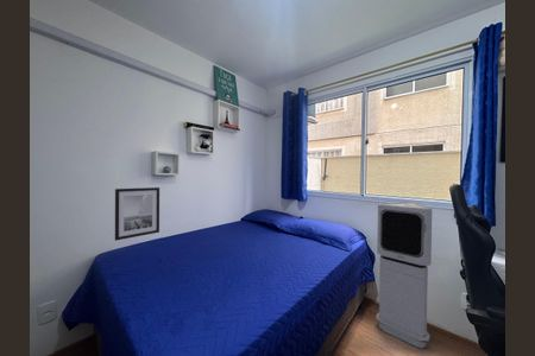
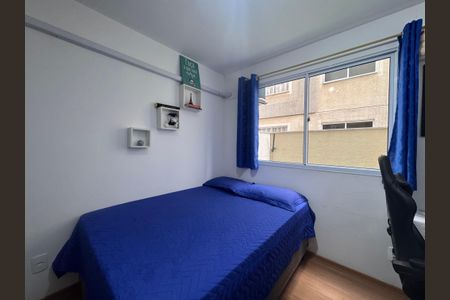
- wall art (138, 211)
- air purifier (404, 266)
